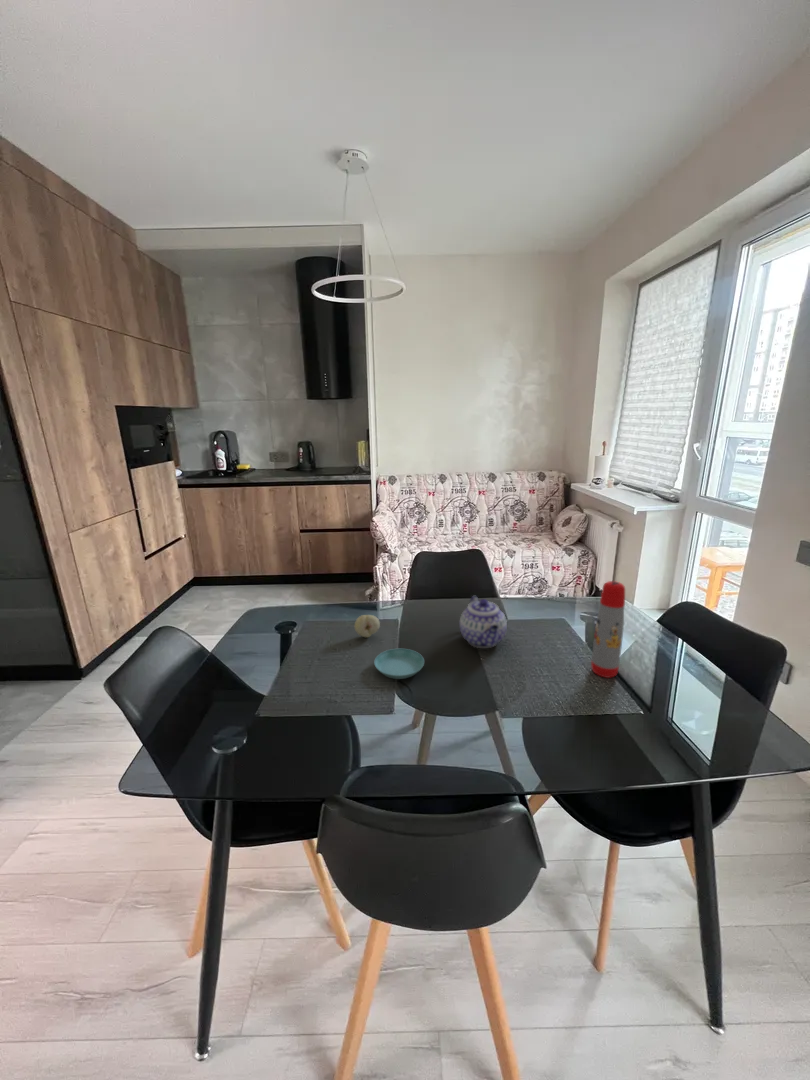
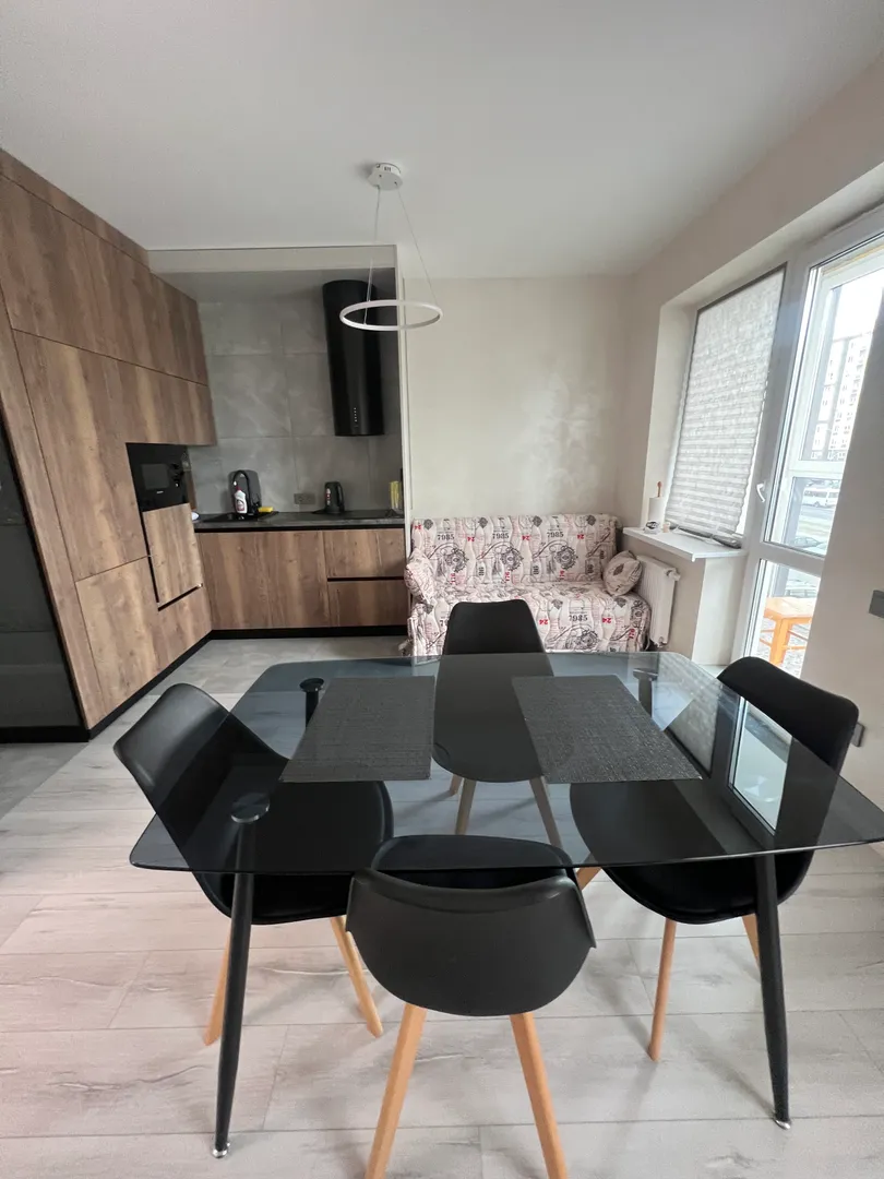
- water bottle (609, 628)
- fruit (367, 626)
- teapot (483, 620)
- saucer (399, 664)
